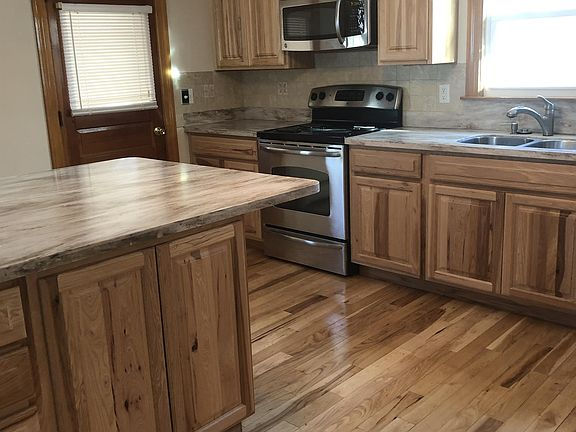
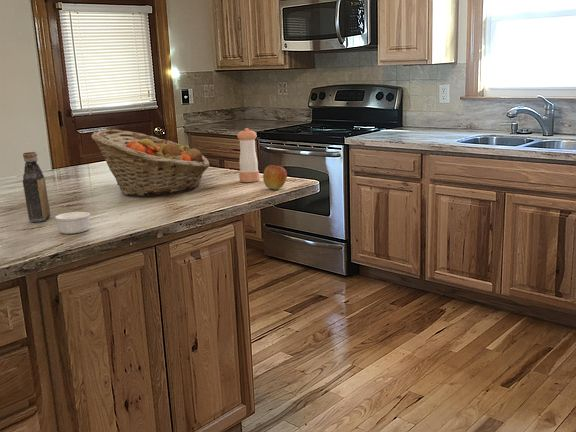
+ fruit basket (152, 158)
+ apple (274, 176)
+ bottle (35, 186)
+ ramekin (73, 222)
+ pepper shaker (248, 154)
